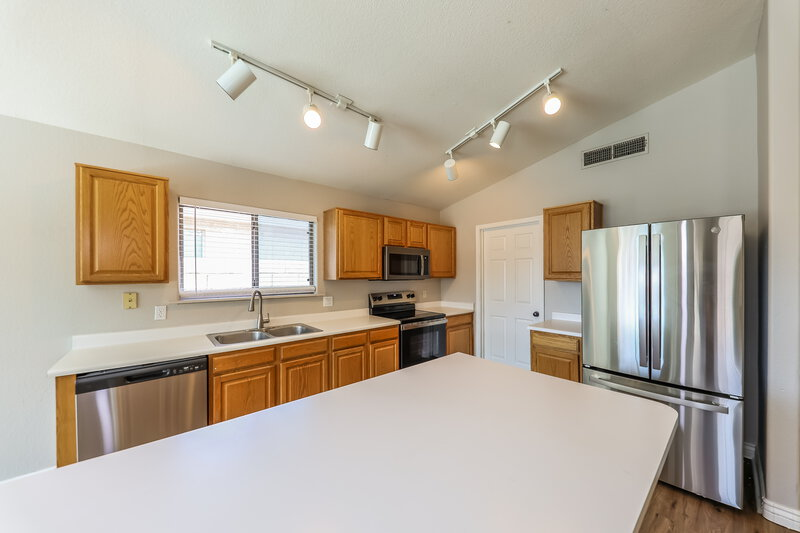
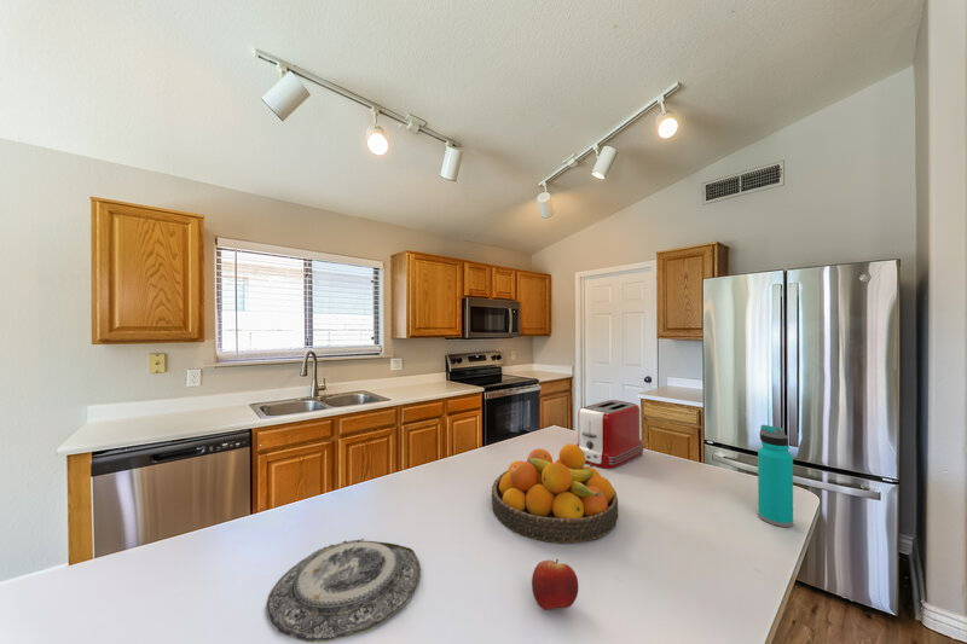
+ water bottle (775, 472)
+ fruit bowl (552, 480)
+ toaster (609, 430)
+ fruit (554, 585)
+ plate (348, 573)
